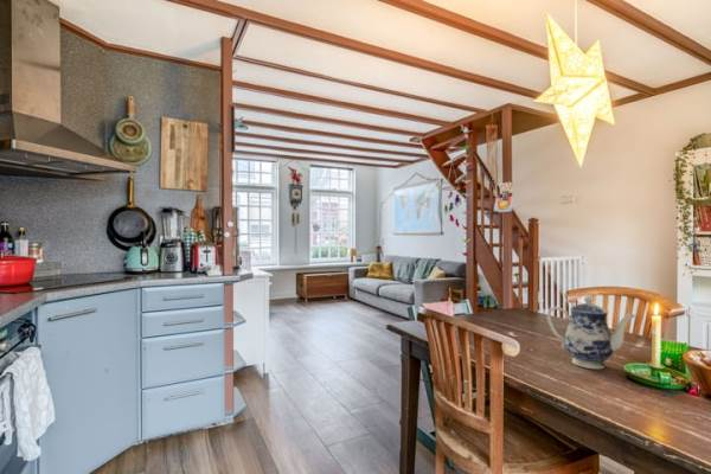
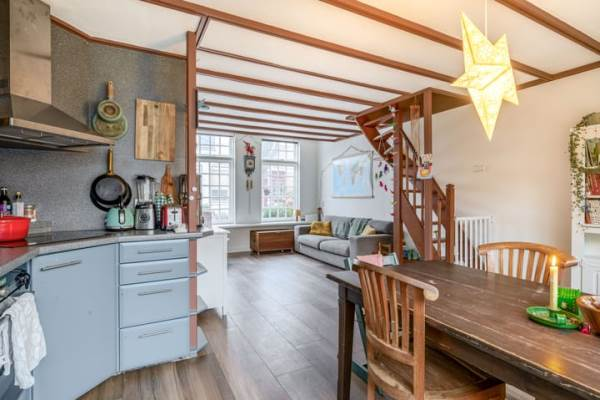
- teapot (588, 329)
